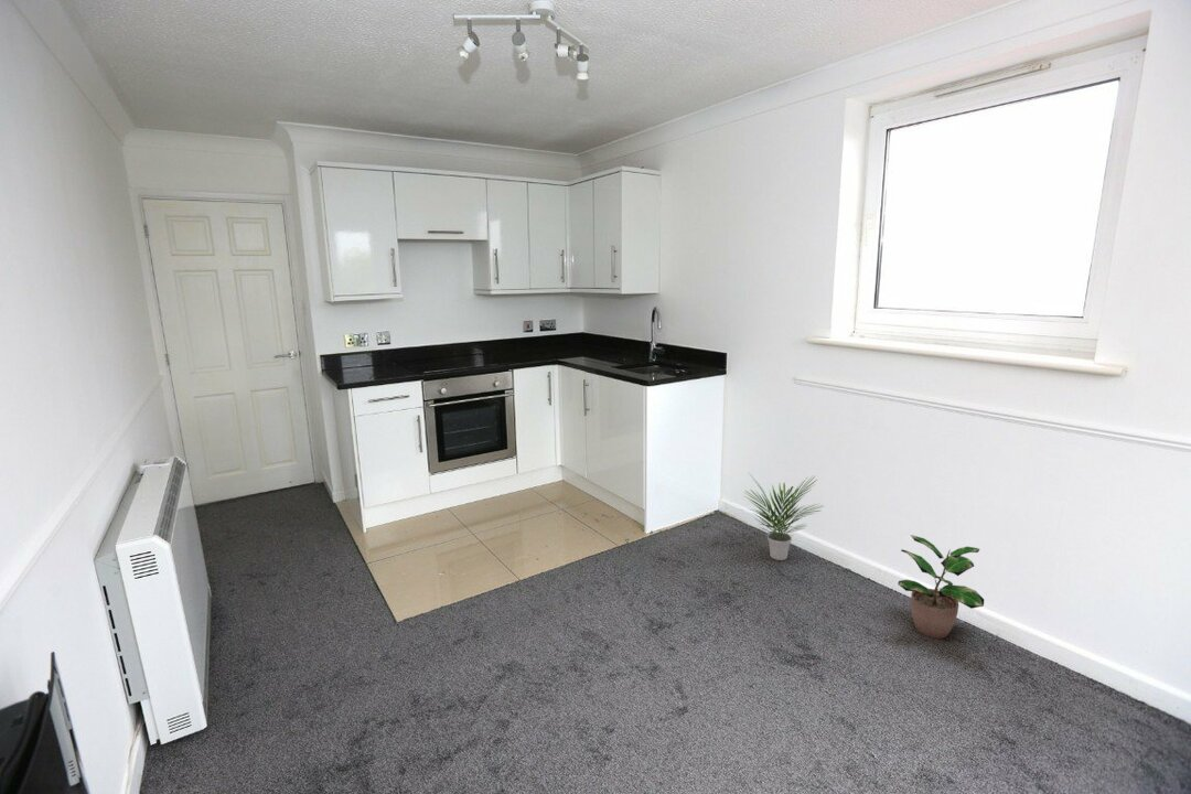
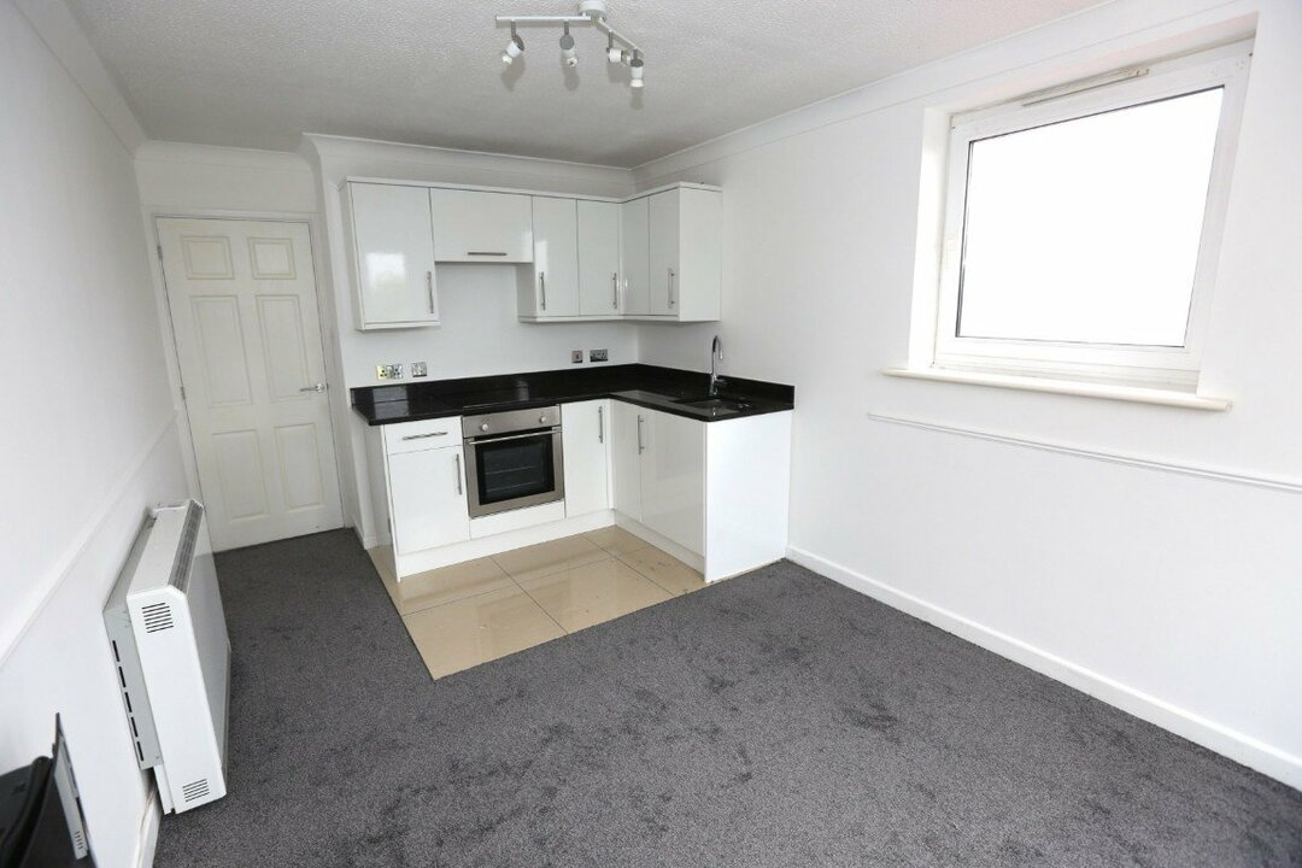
- potted plant (779, 516)
- potted plant (938, 583)
